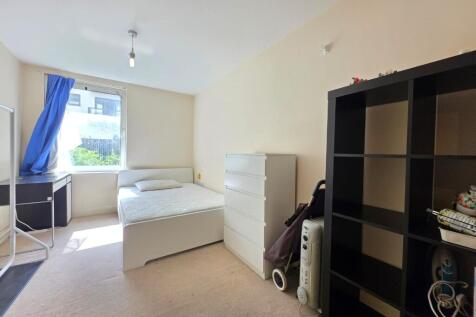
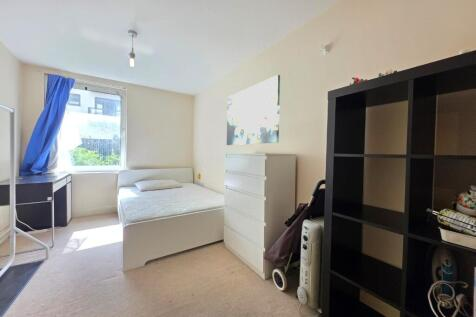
+ wall art (248, 116)
